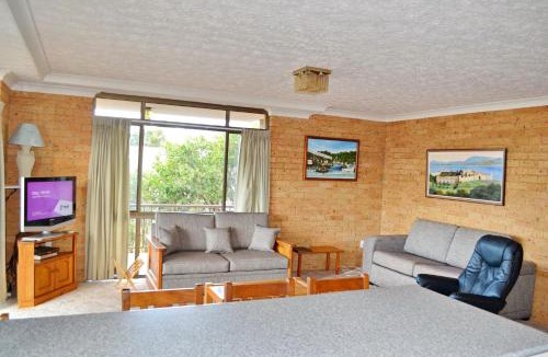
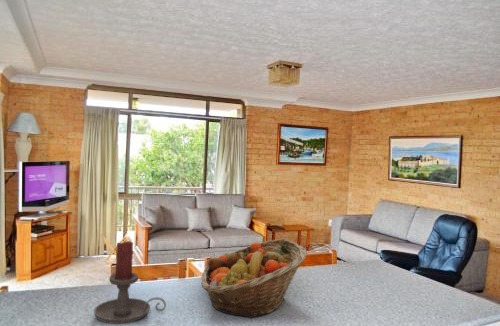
+ candle holder (131, 277)
+ fruit basket (252, 272)
